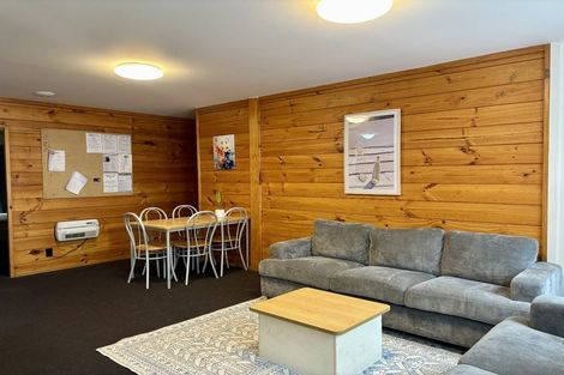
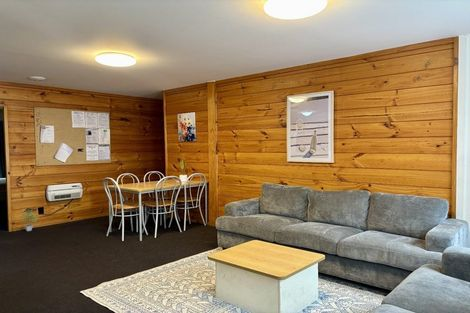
+ potted plant (29, 219)
